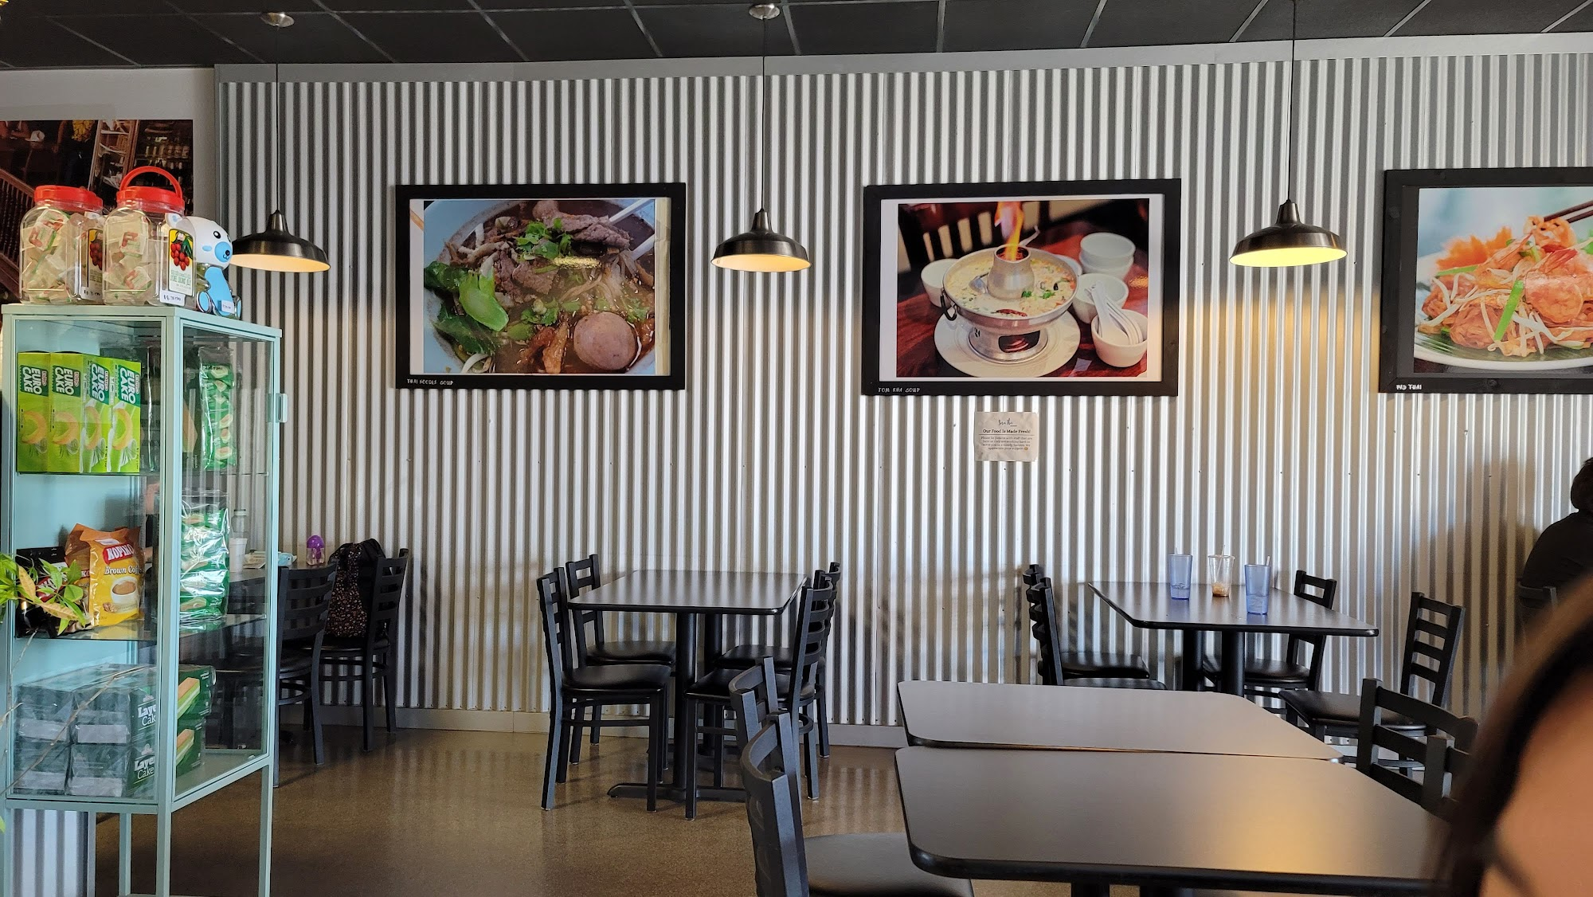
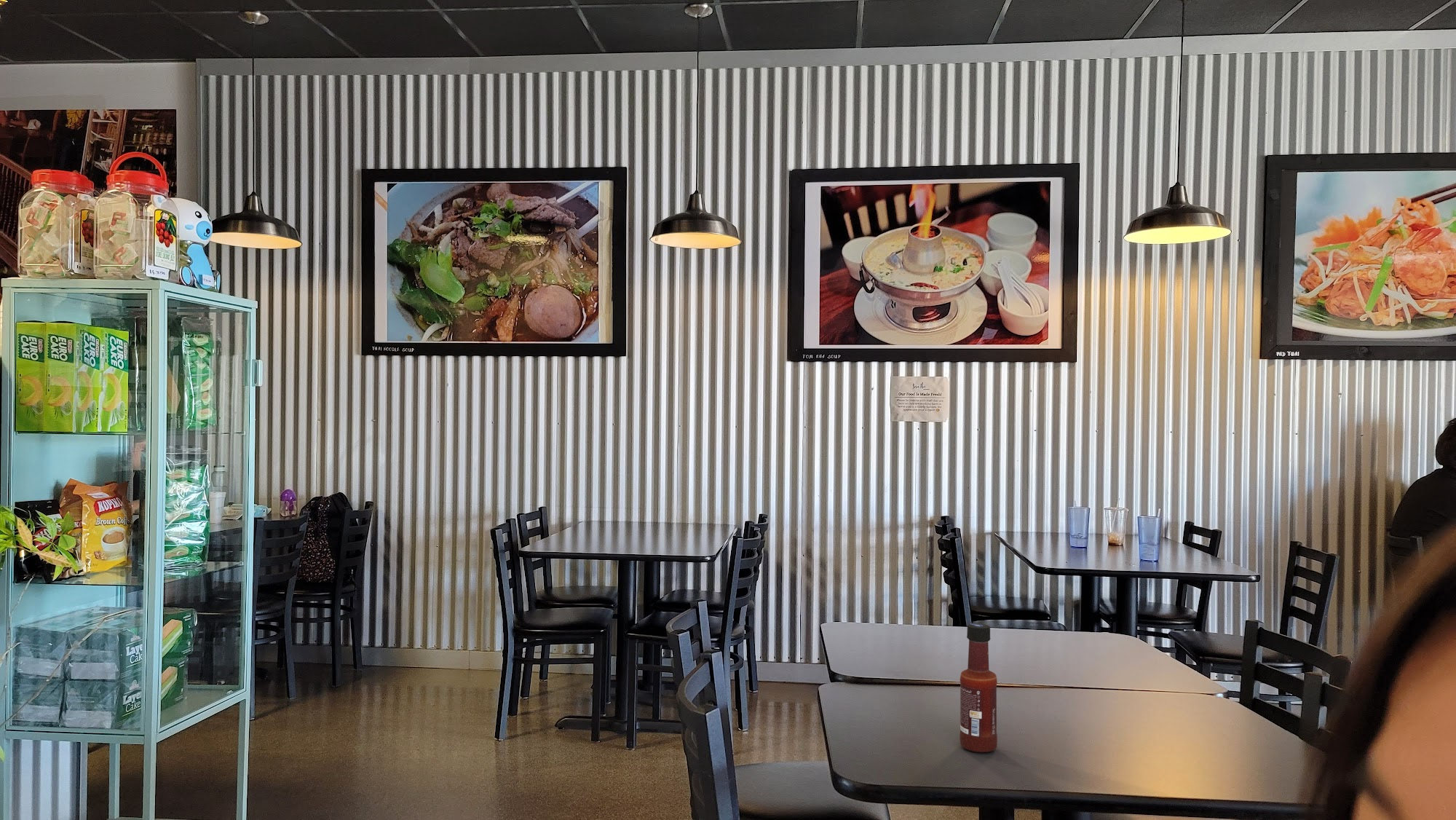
+ tabasco sauce (978, 686)
